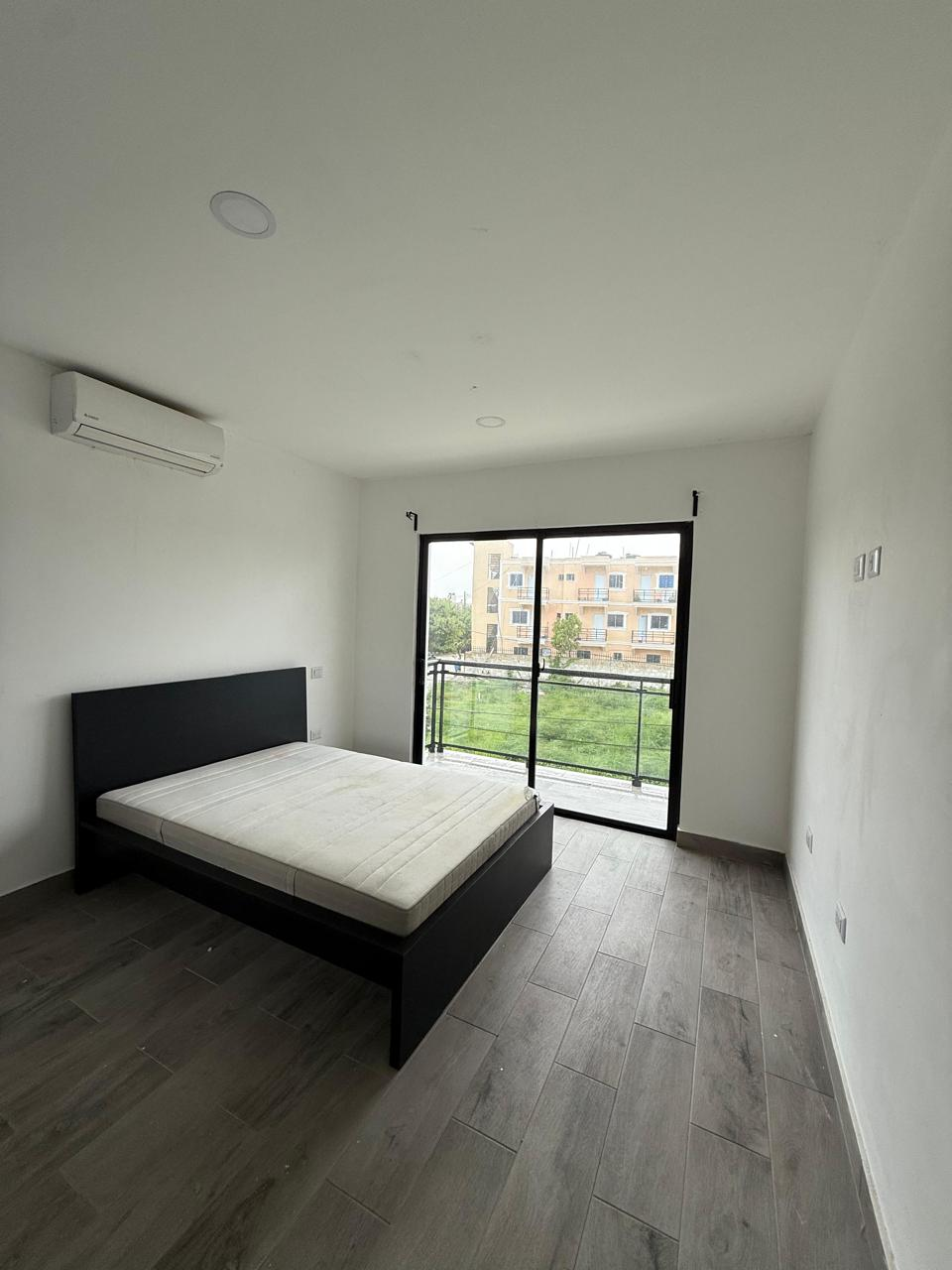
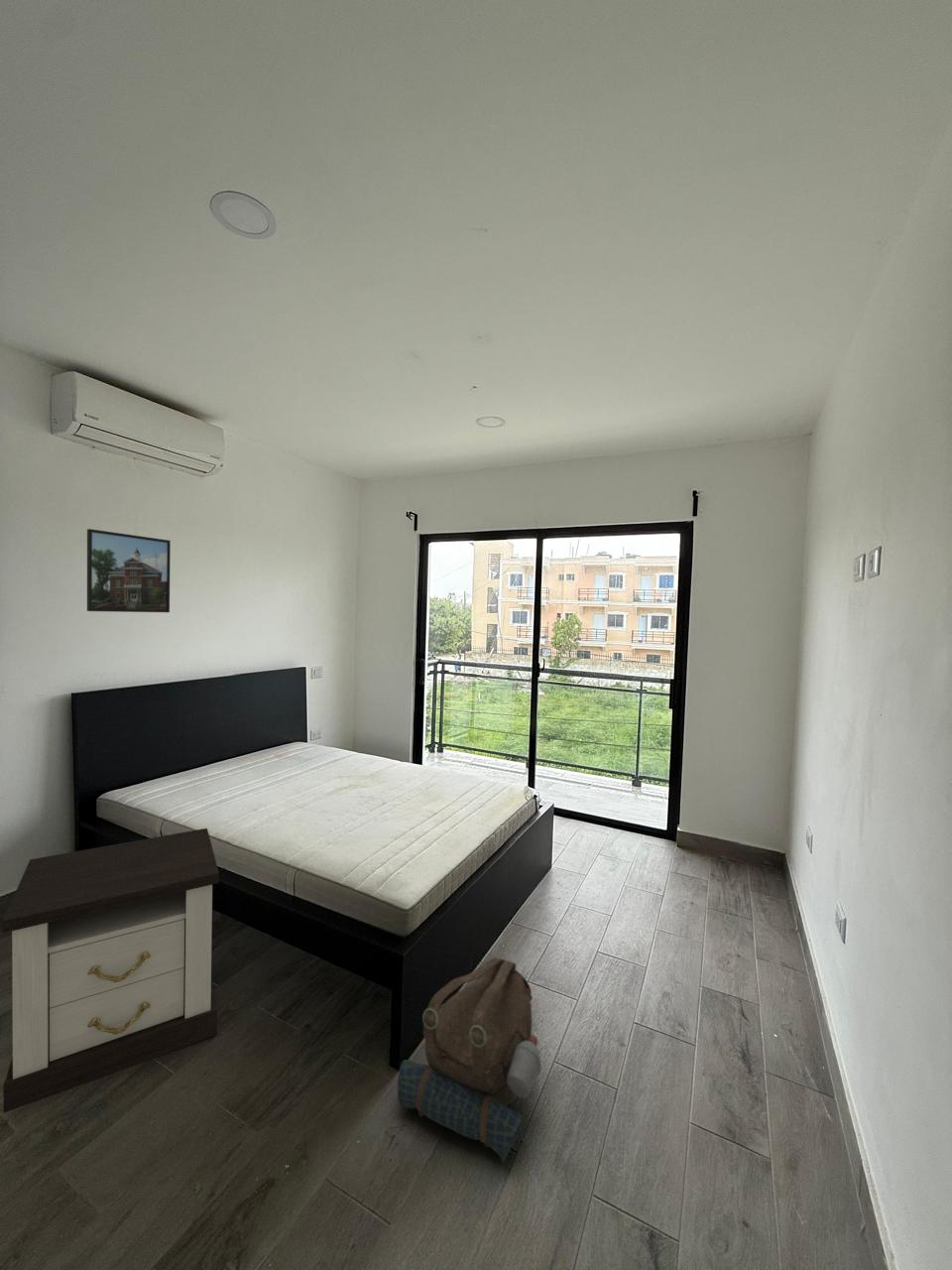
+ backpack (481, 1029)
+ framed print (131, 573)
+ nightstand (122, 948)
